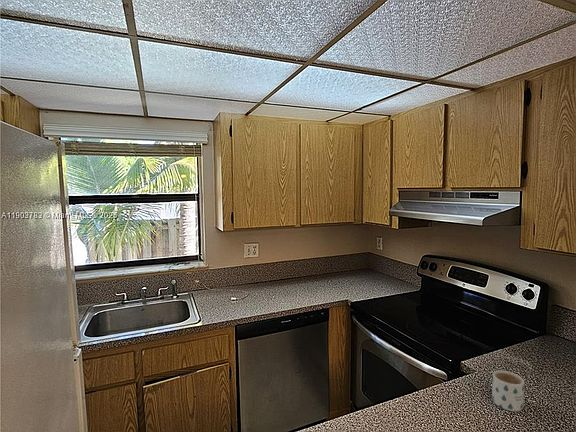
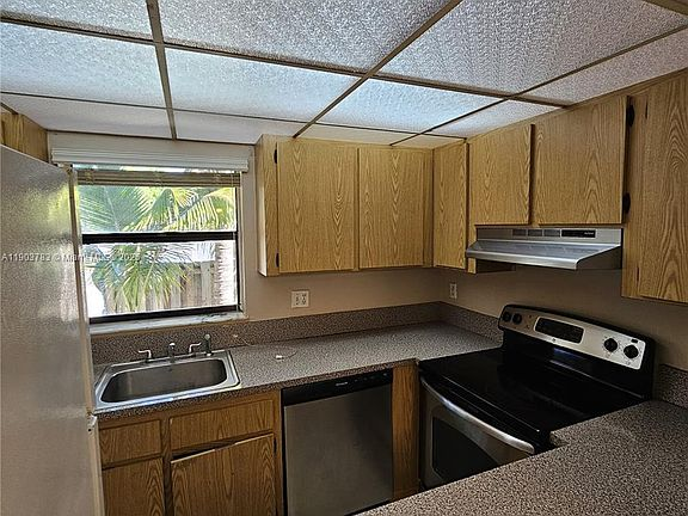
- mug (510, 389)
